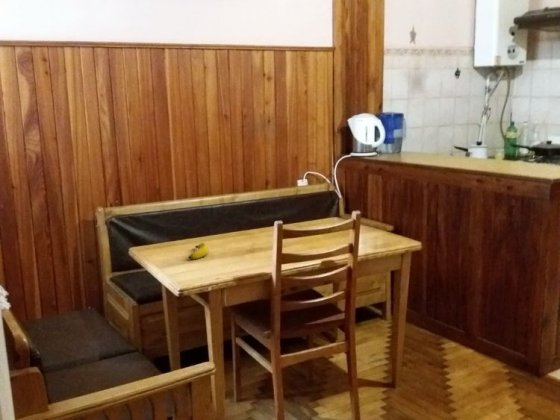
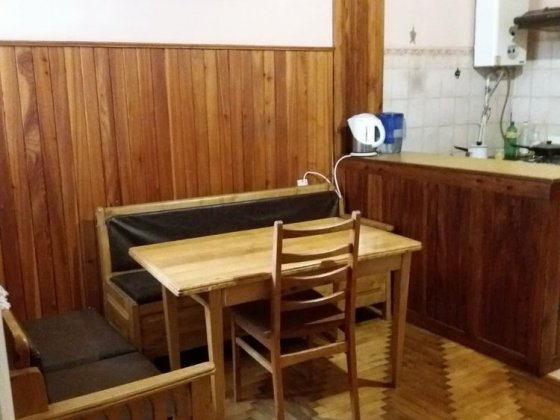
- banana (199, 249)
